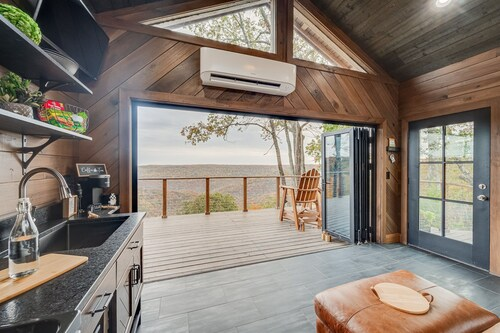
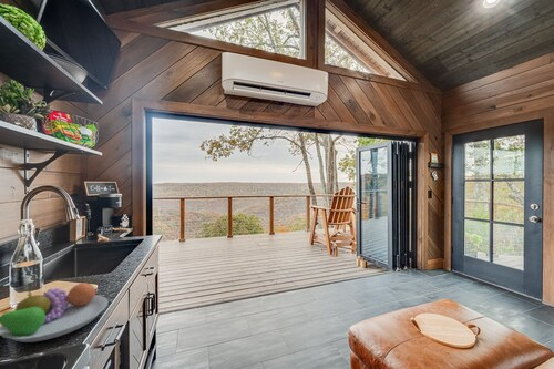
+ fruit bowl (54, 306)
